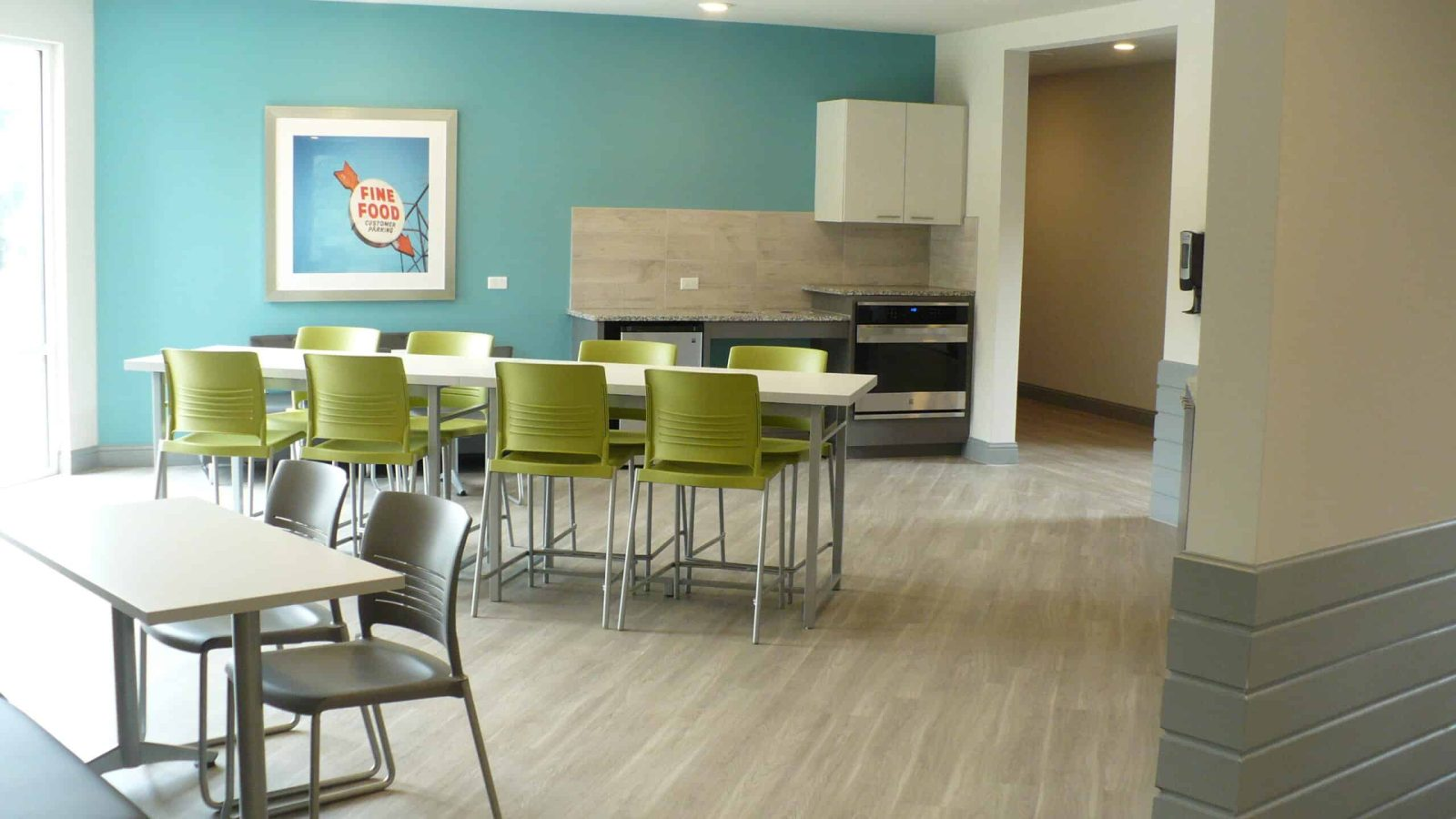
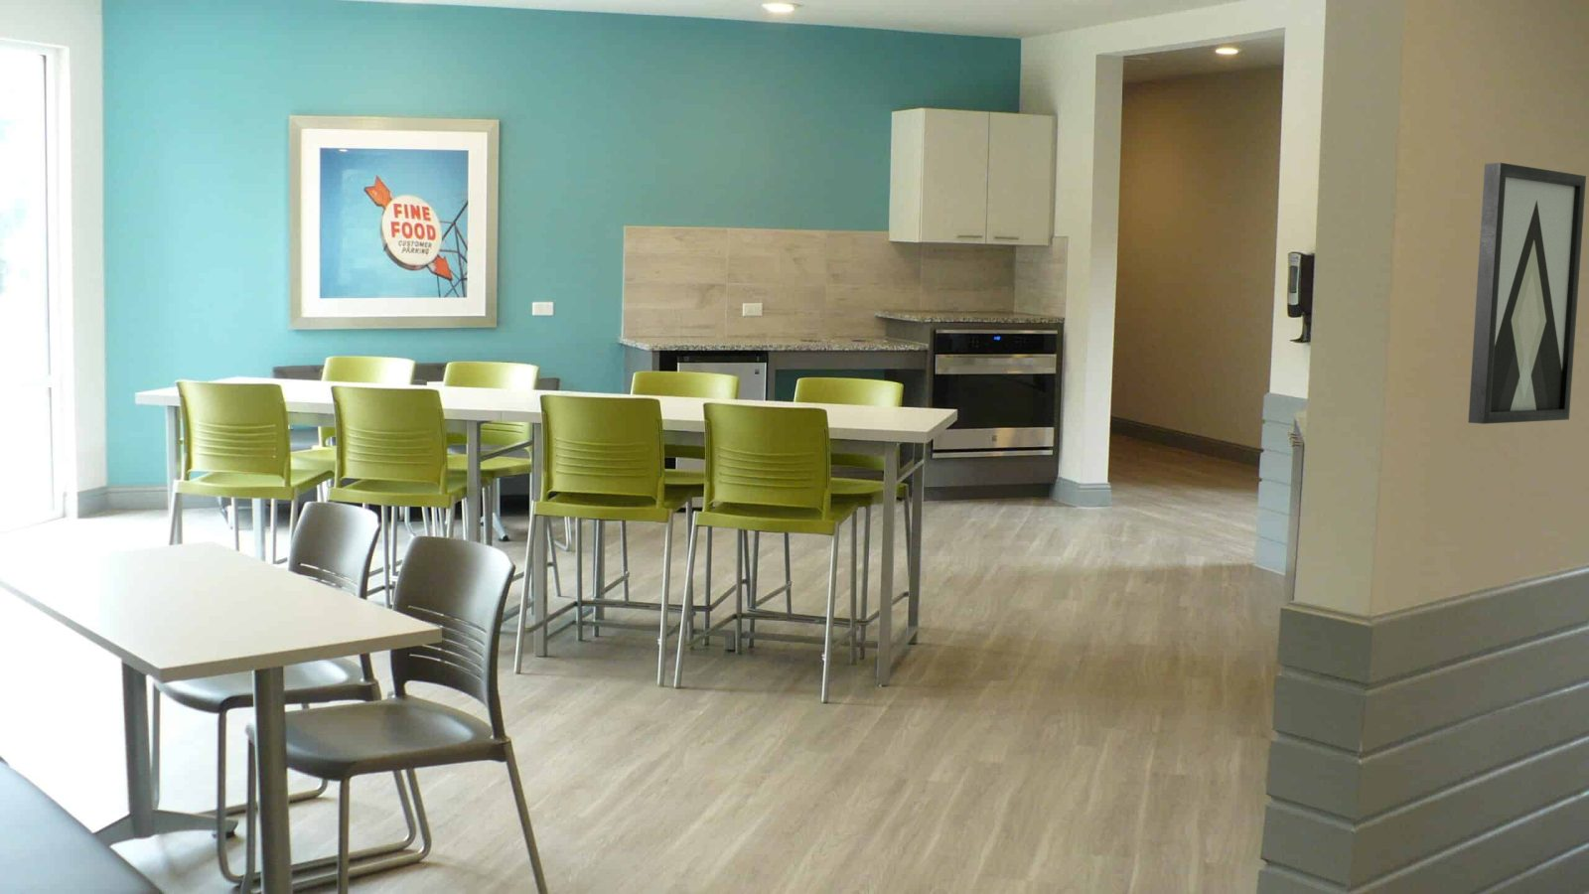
+ wall art (1528, 296)
